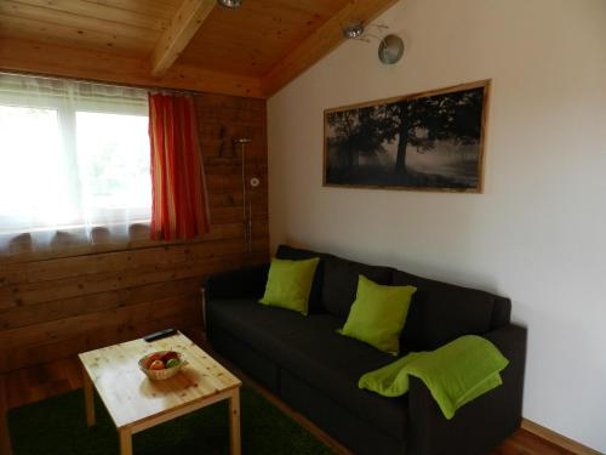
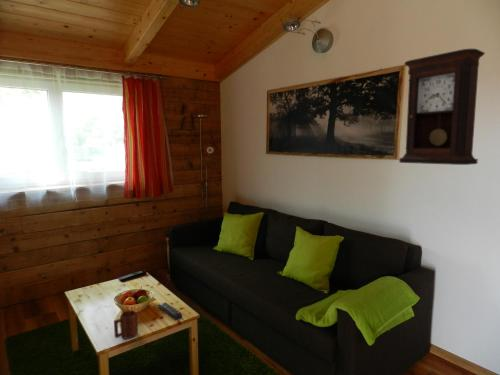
+ remote control (169, 310)
+ mug (125, 325)
+ pendulum clock (437, 111)
